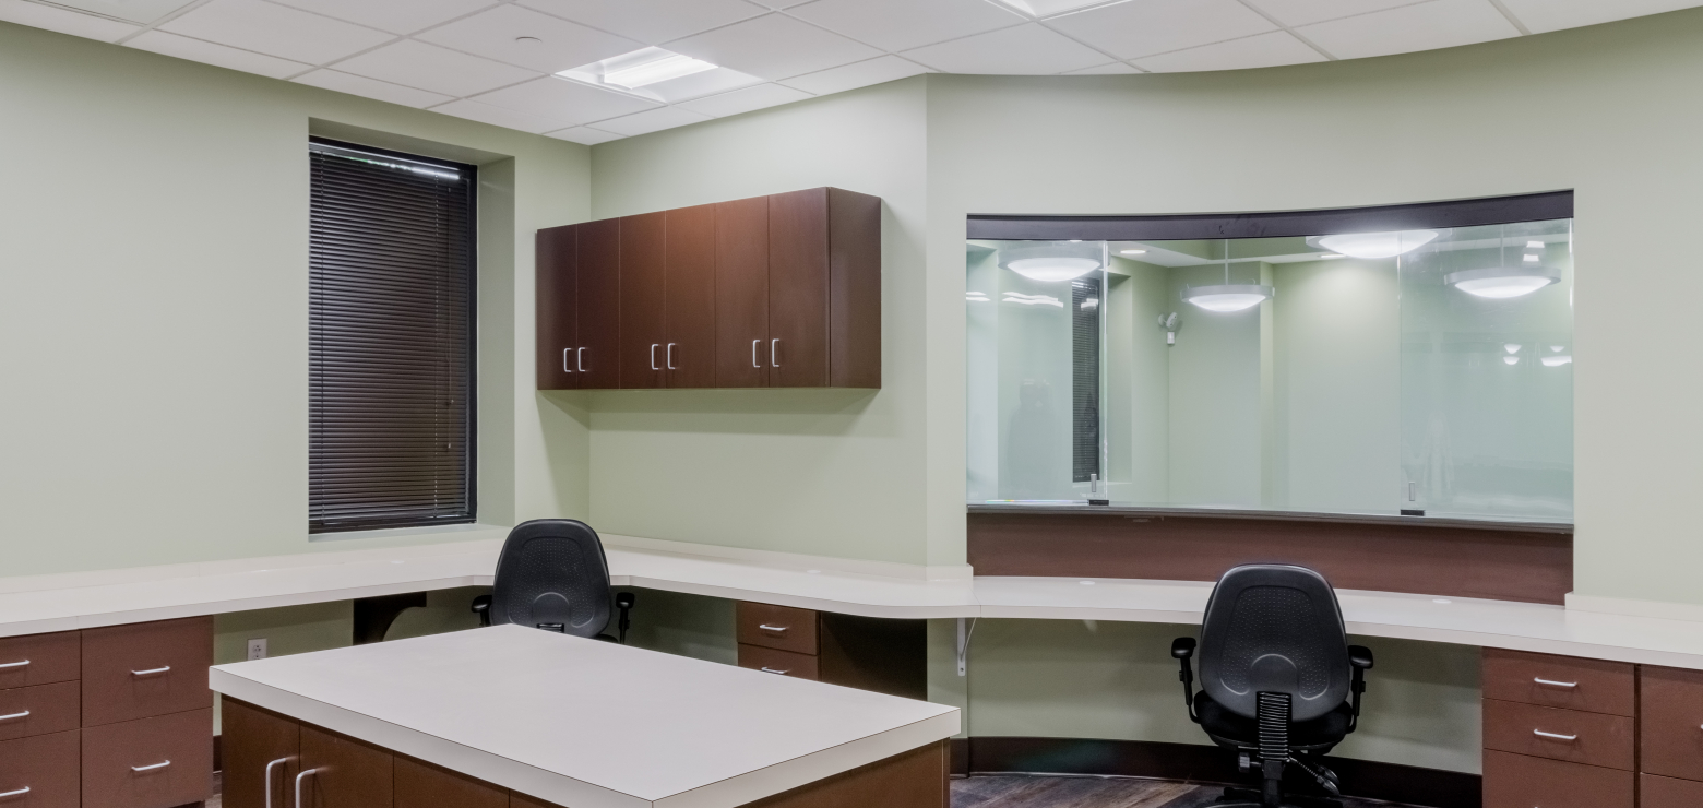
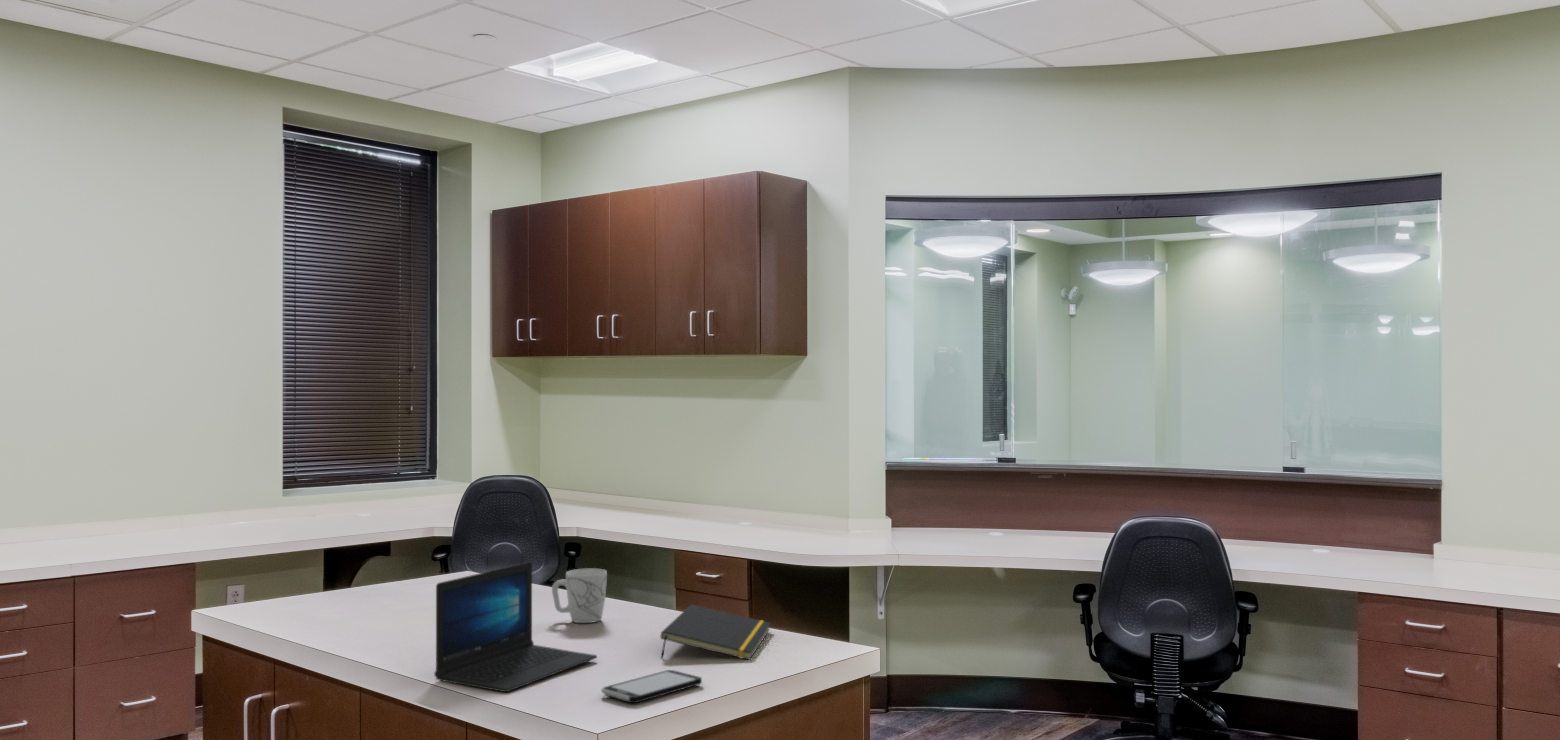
+ smartphone (652, 685)
+ notepad (718, 630)
+ mug (579, 595)
+ laptop (518, 622)
